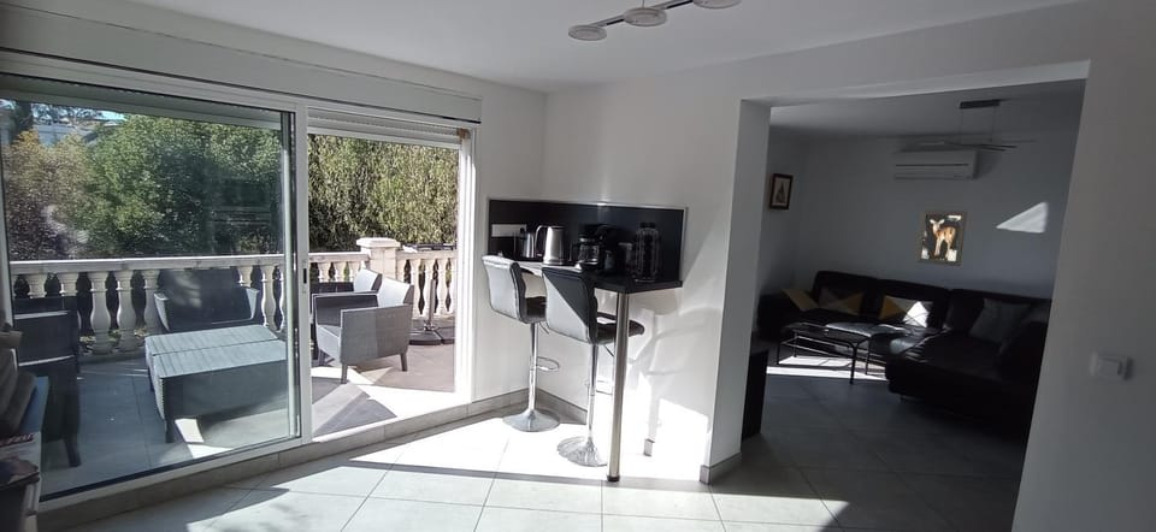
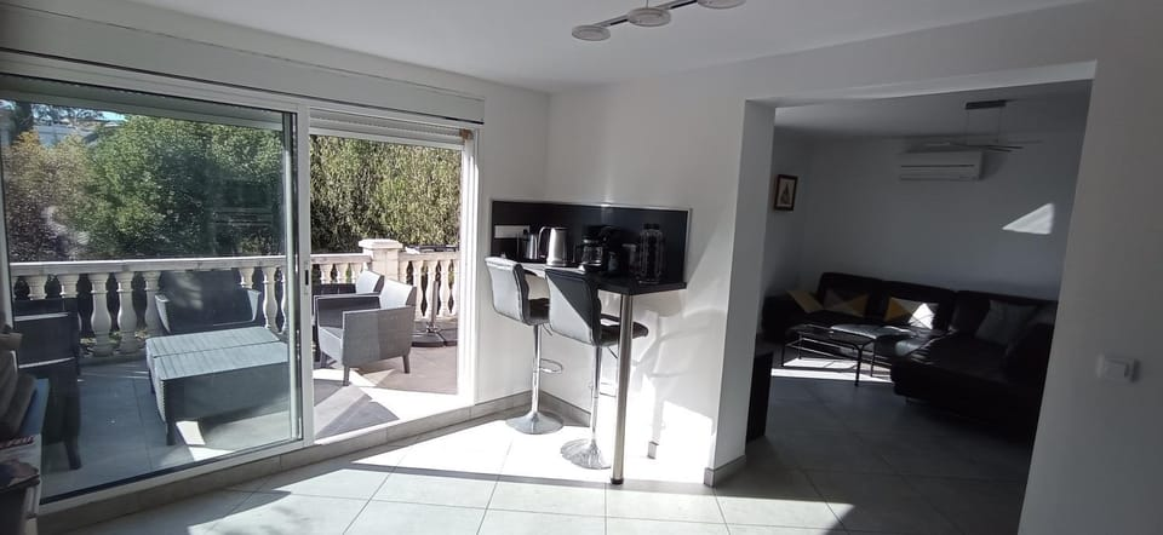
- wall art (940, 237)
